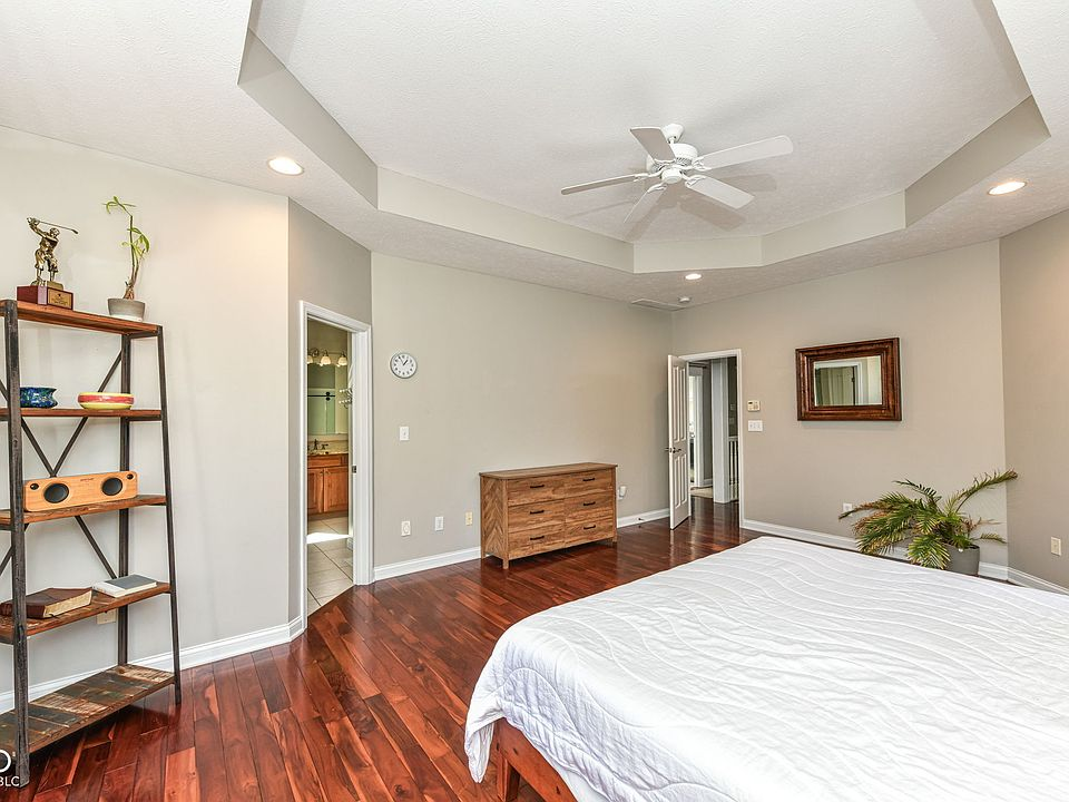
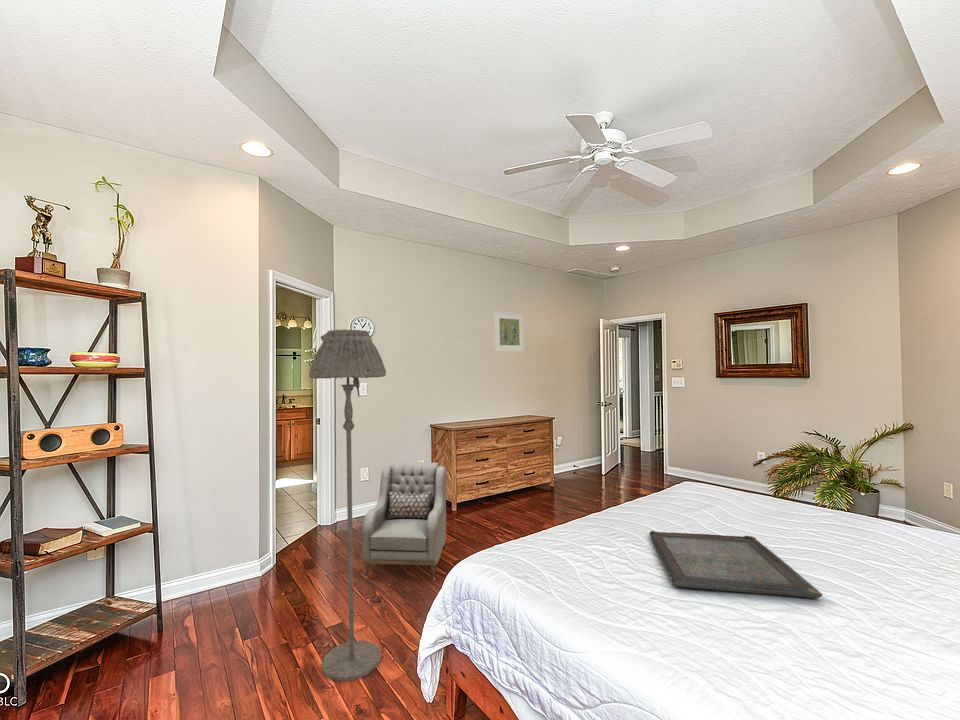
+ floor lamp (350, 495)
+ armchair (407, 500)
+ serving tray (721, 558)
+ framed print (509, 332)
